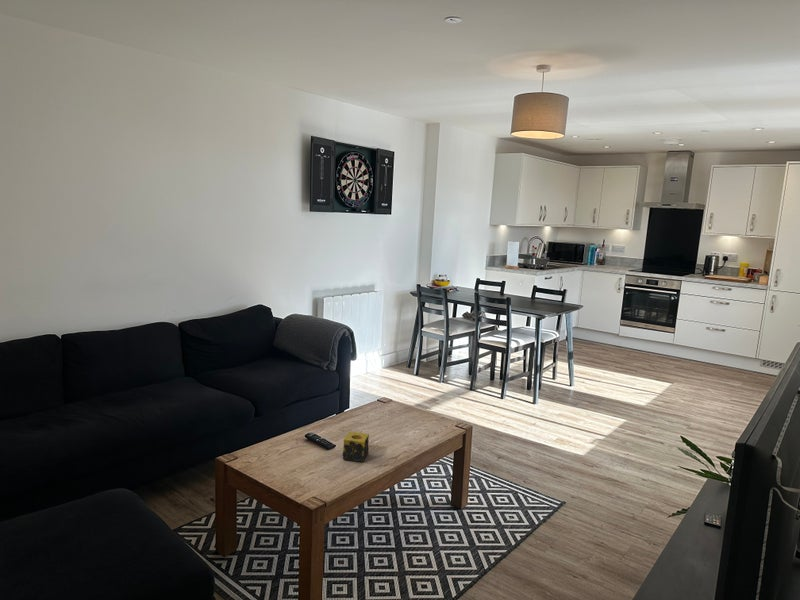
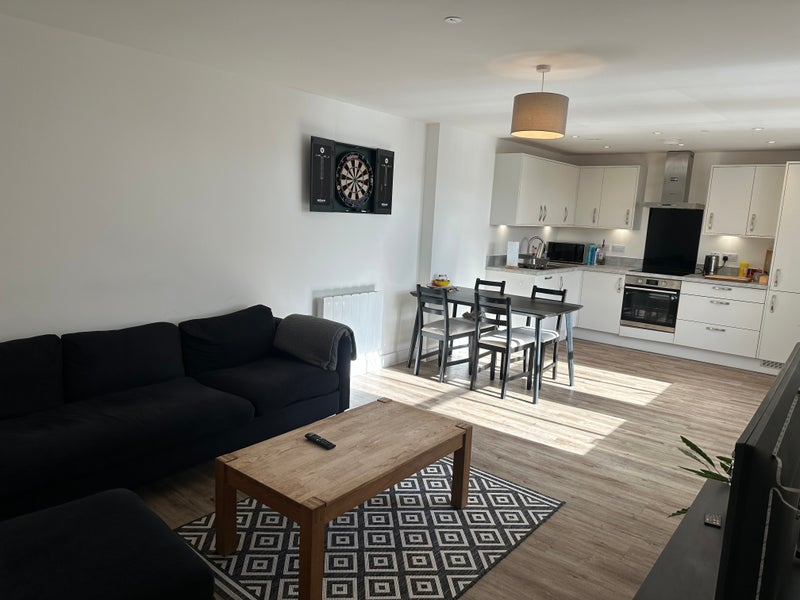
- candle (355, 446)
